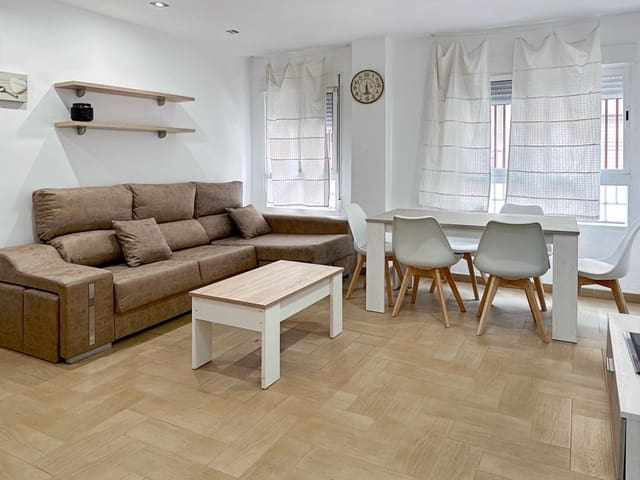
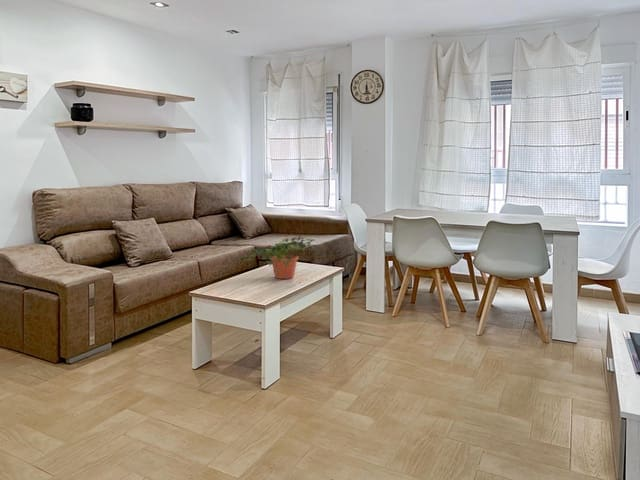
+ potted plant (279, 257)
